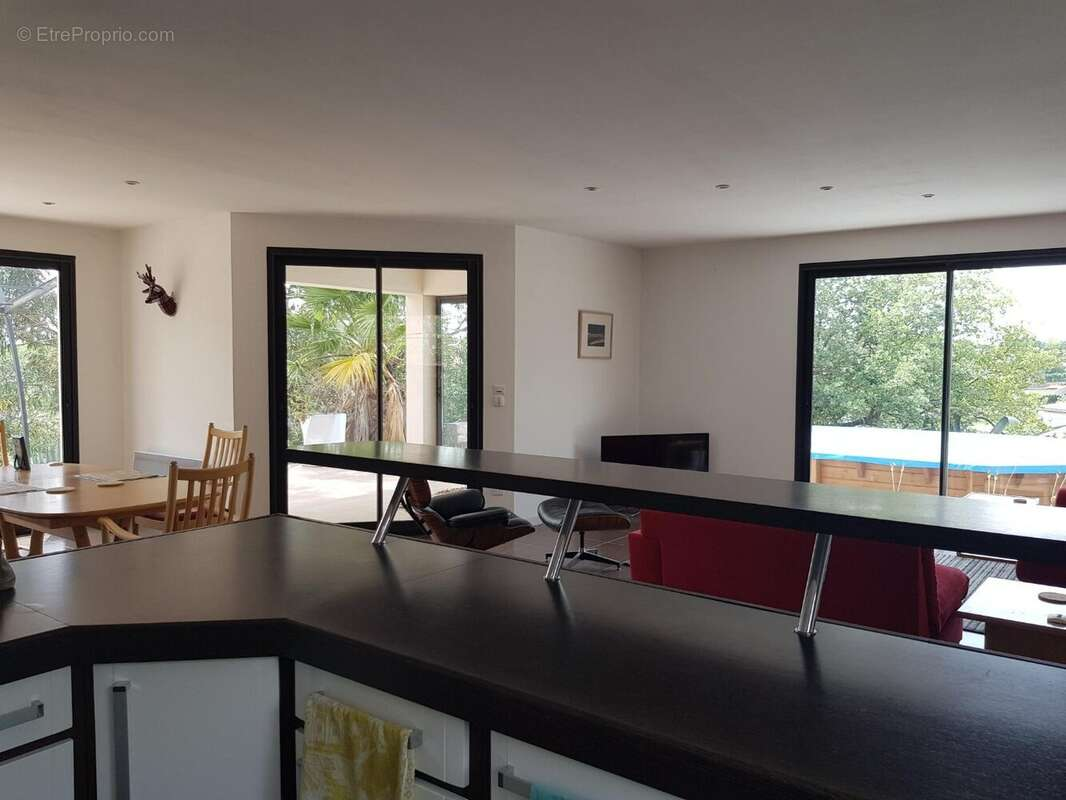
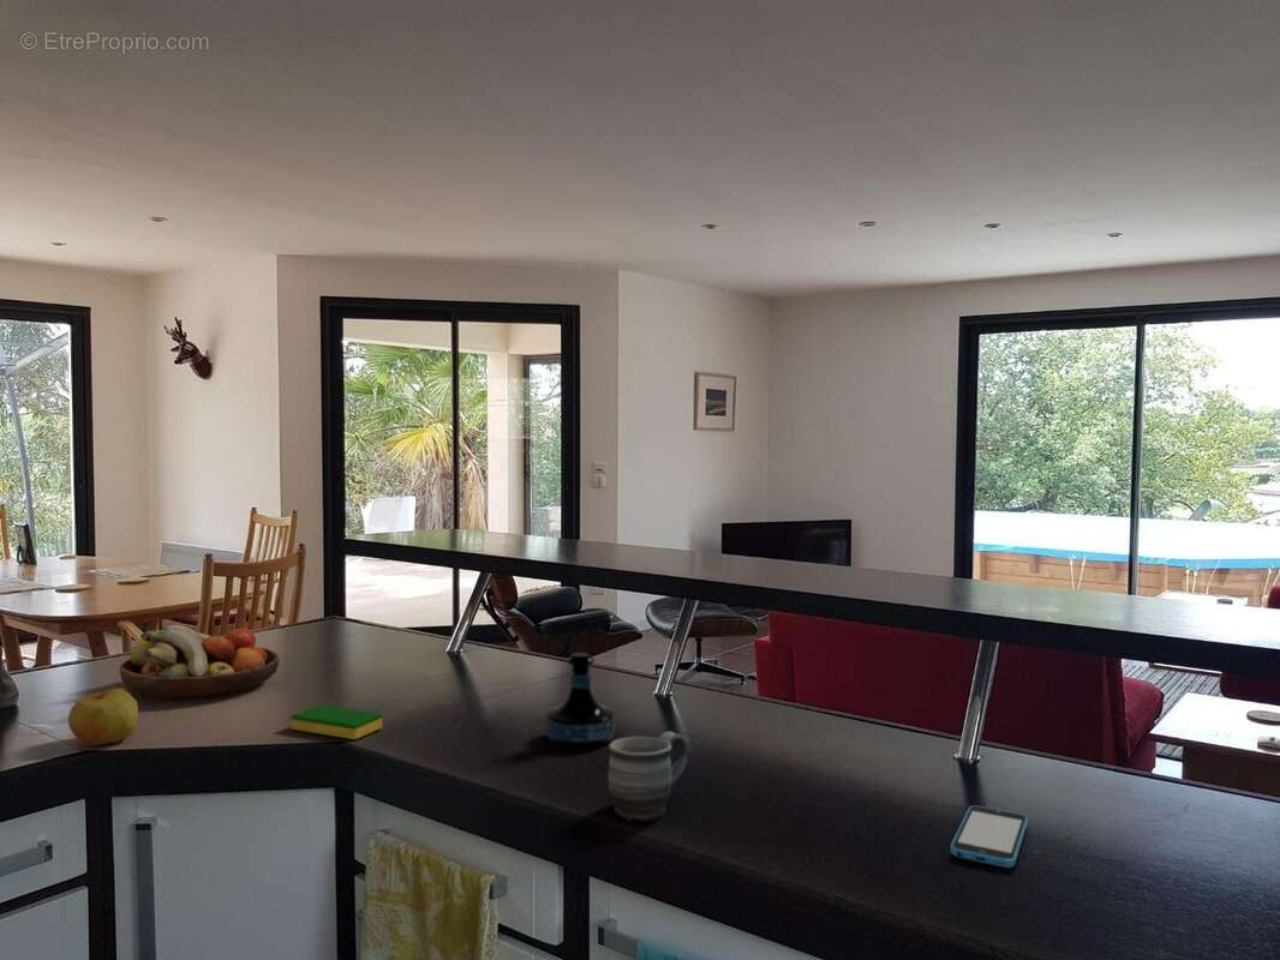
+ apple (104, 715)
+ tequila bottle (580, 696)
+ fruit bowl (202, 654)
+ smartphone (989, 834)
+ mug (647, 773)
+ dish sponge (336, 721)
